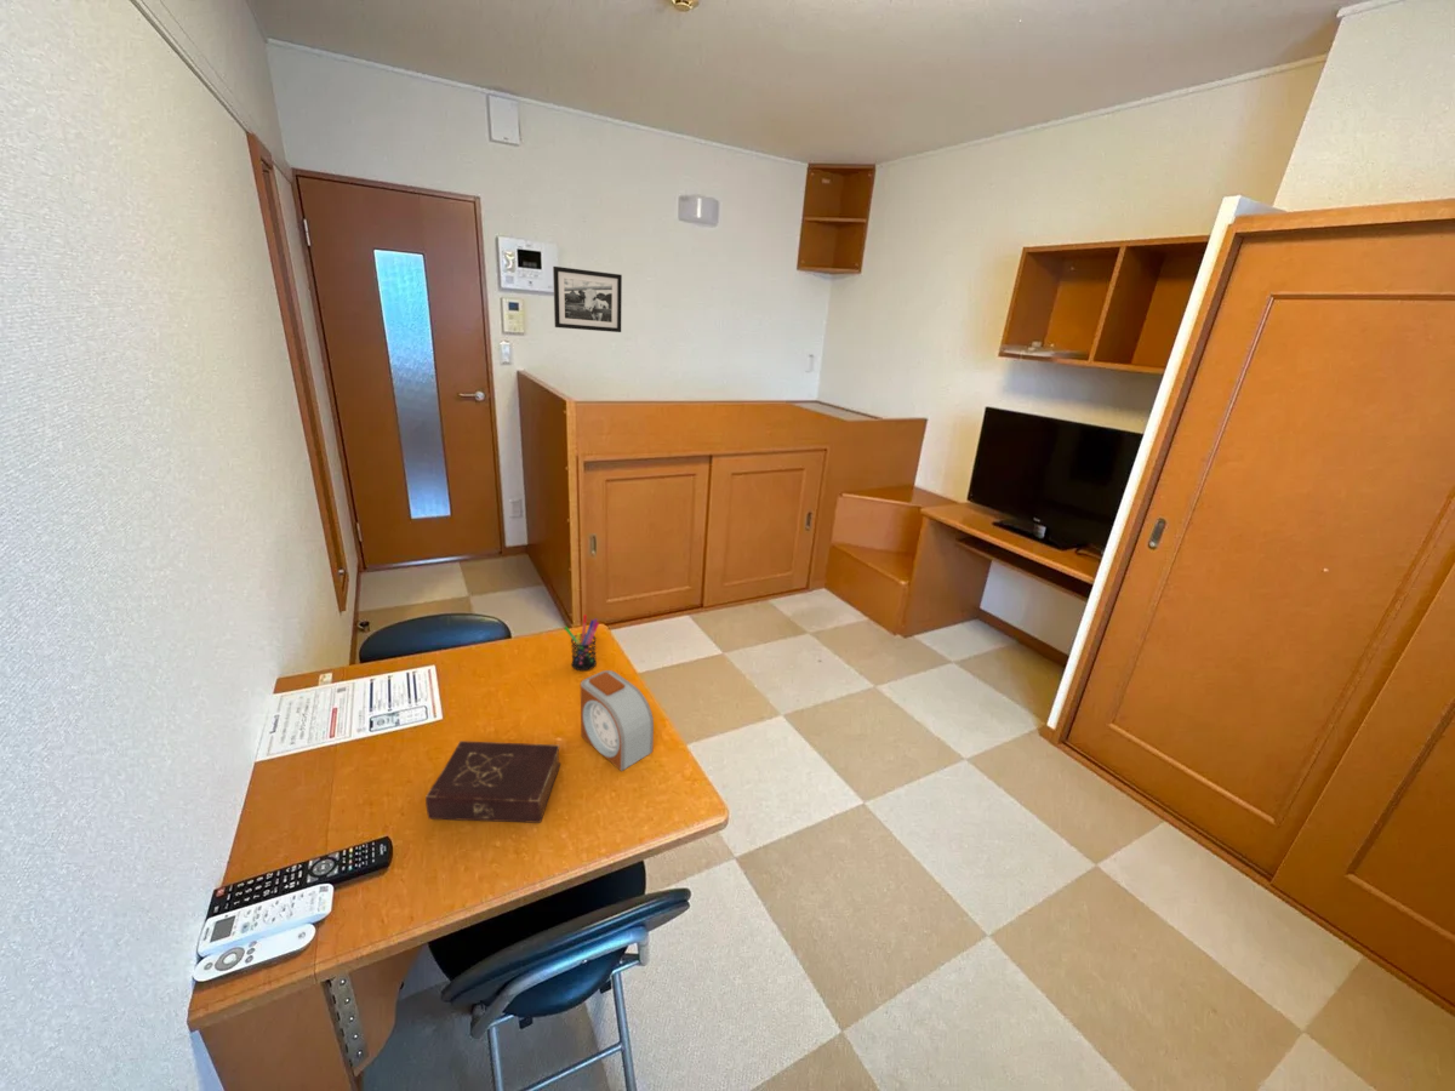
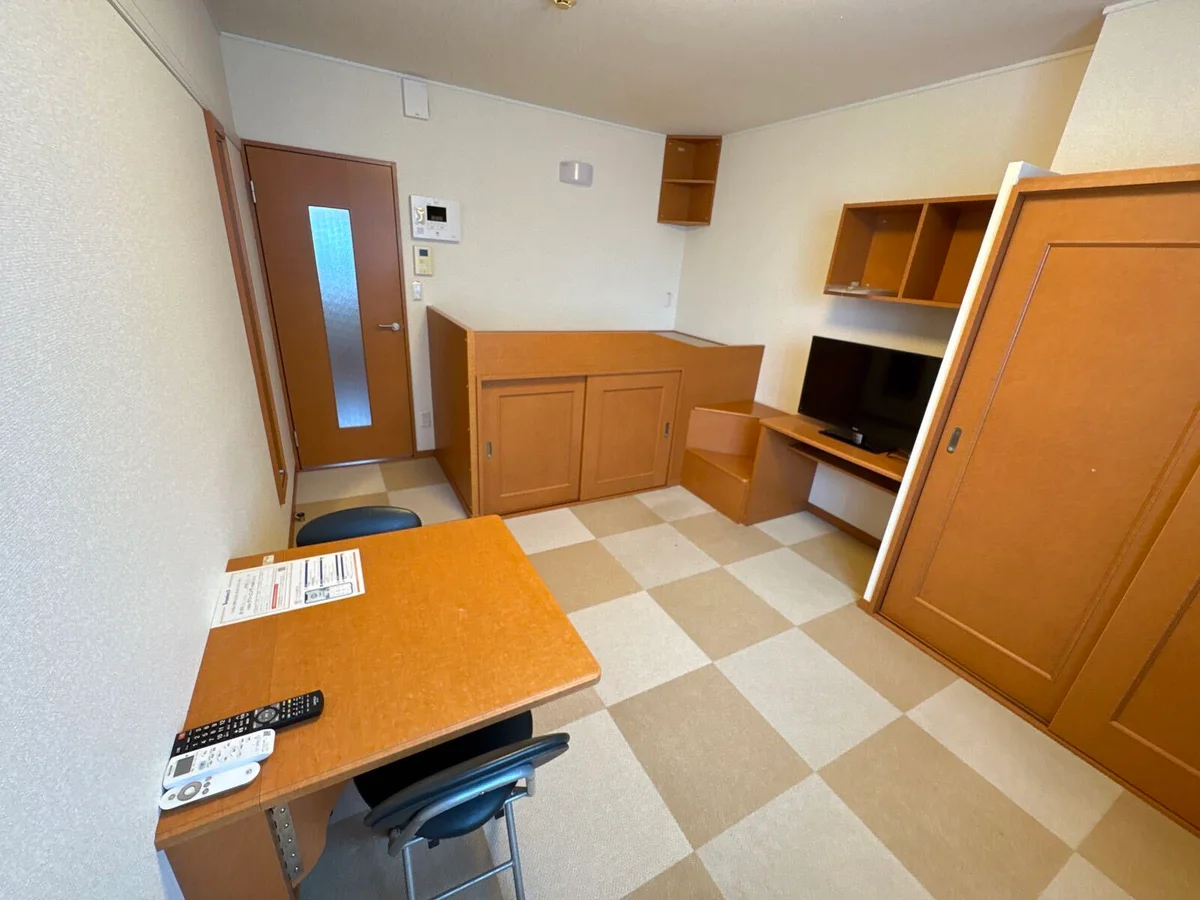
- book (497, 779)
- picture frame (588, 301)
- alarm clock (614, 715)
- pen holder (581, 641)
